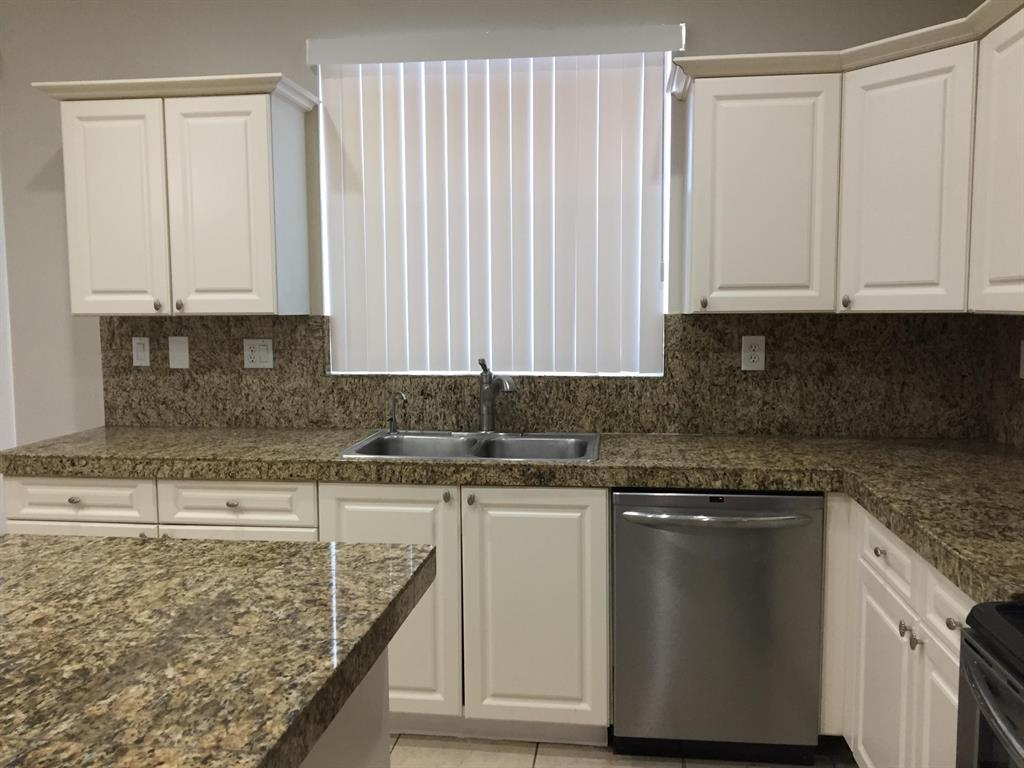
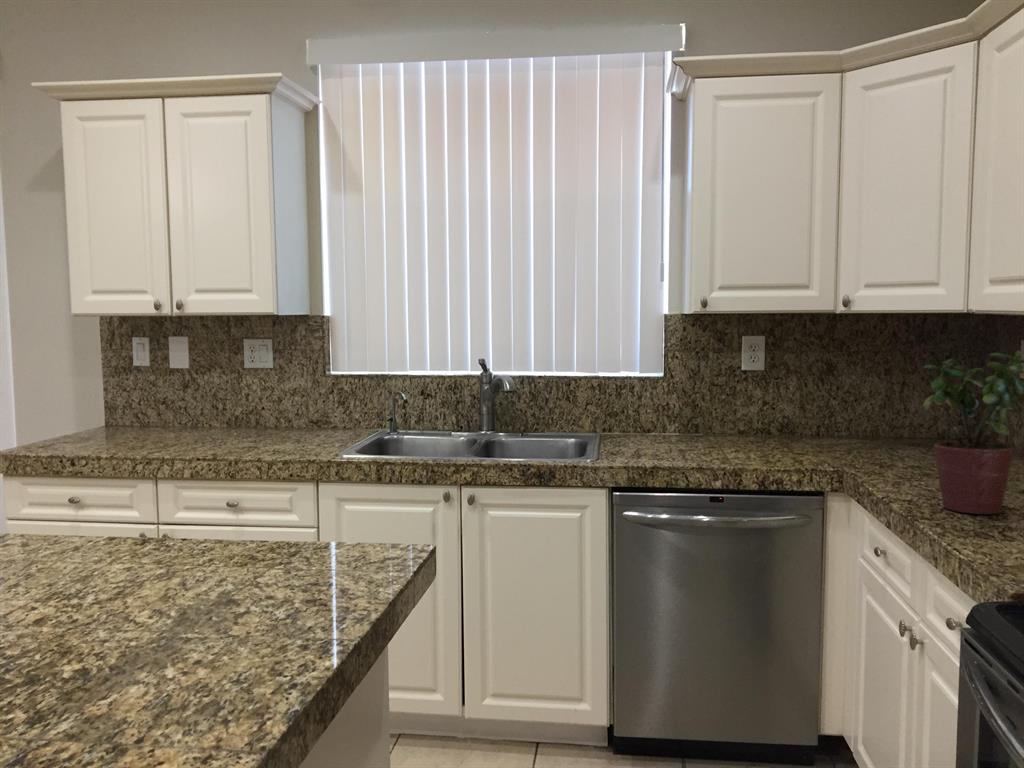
+ potted plant (969, 430)
